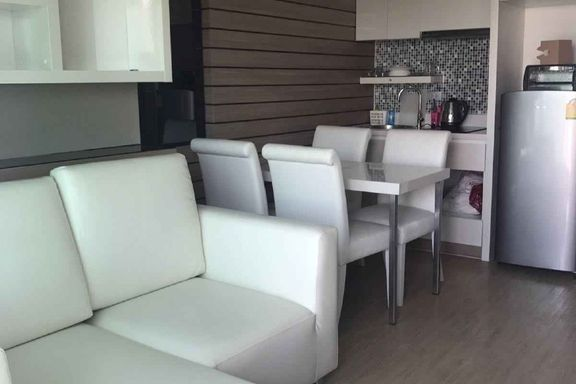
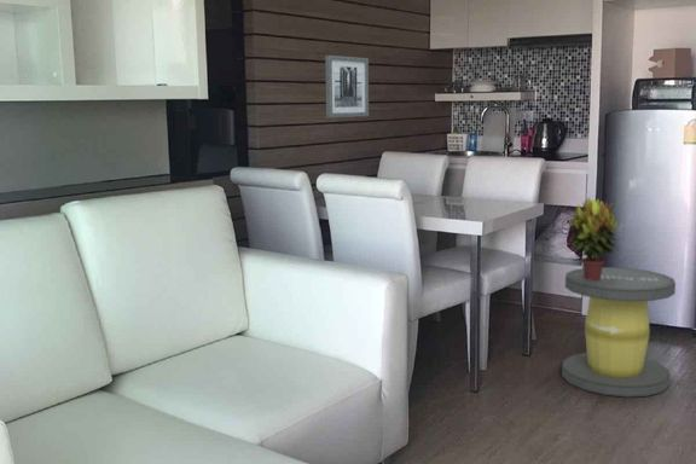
+ stool (616, 327)
+ potted plant (592, 238)
+ wall art (347, 87)
